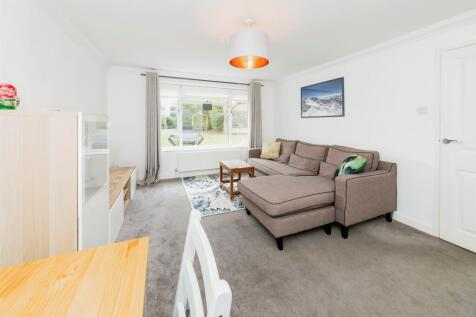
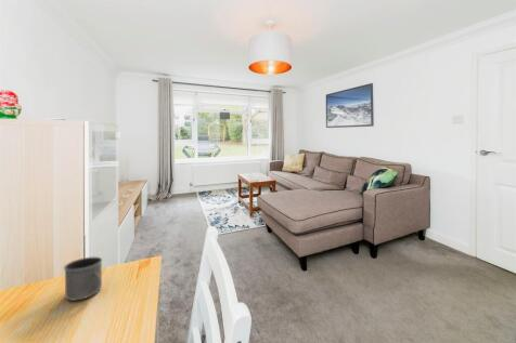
+ mug (87, 277)
